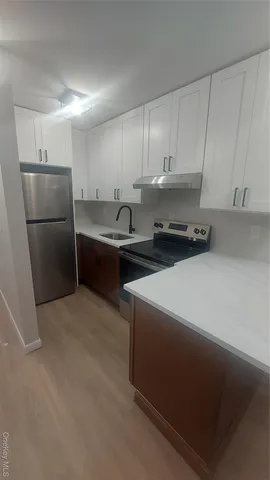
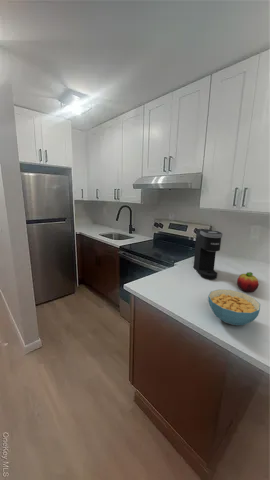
+ fruit (247, 282)
+ coffee maker (206, 251)
+ cereal bowl (232, 310)
